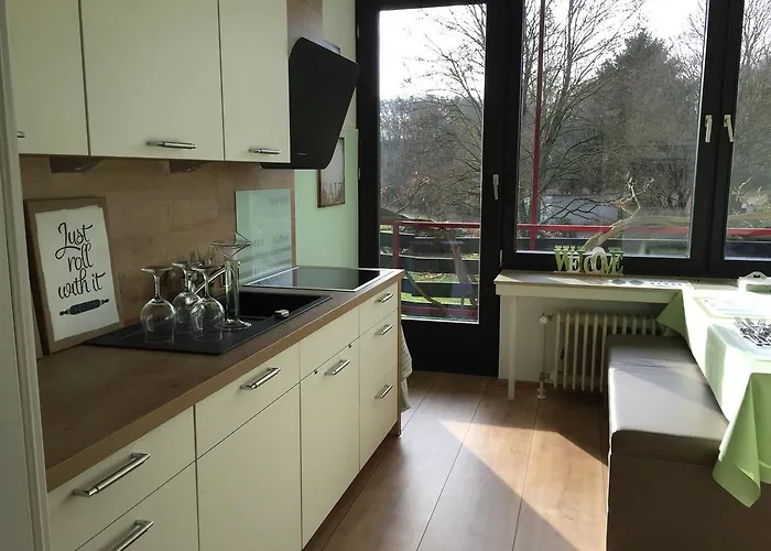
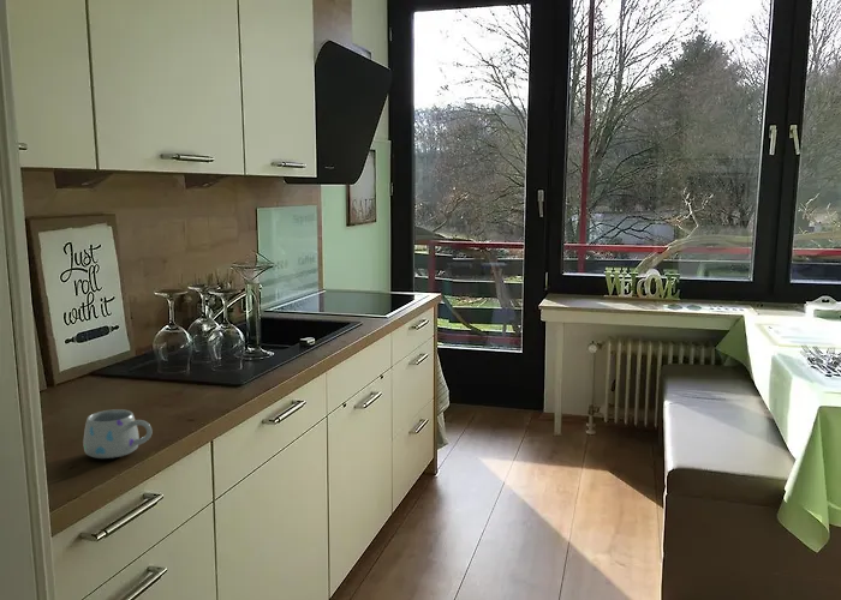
+ mug (119, 434)
